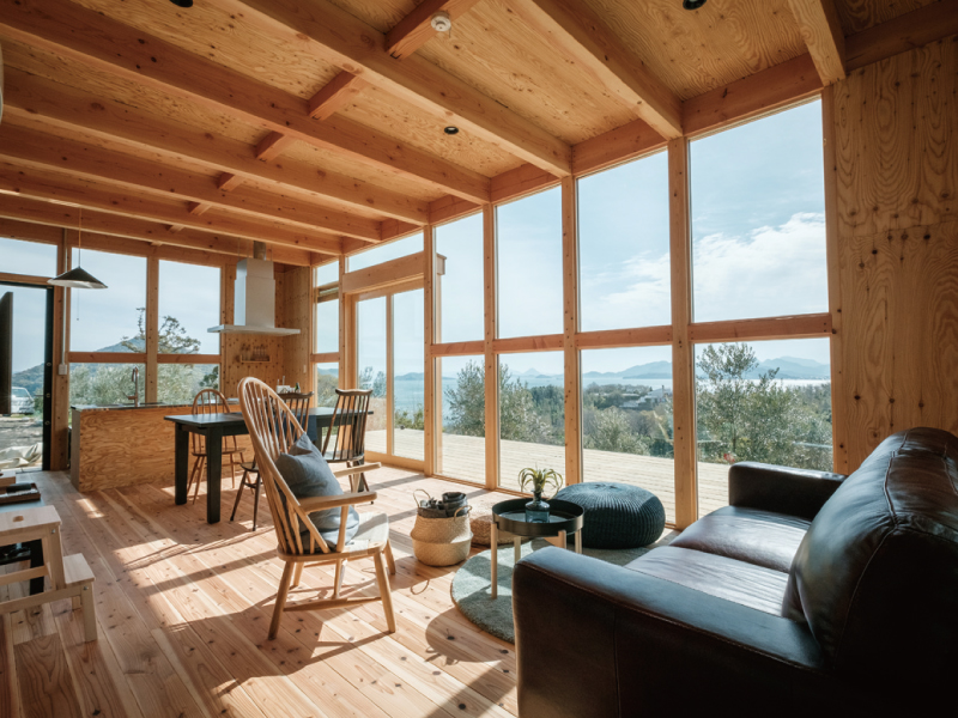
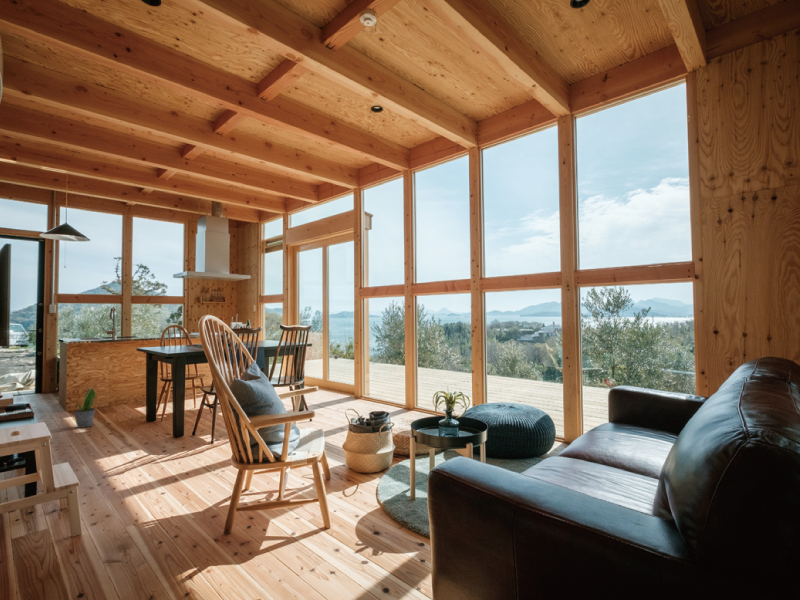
+ potted plant (84, 406)
